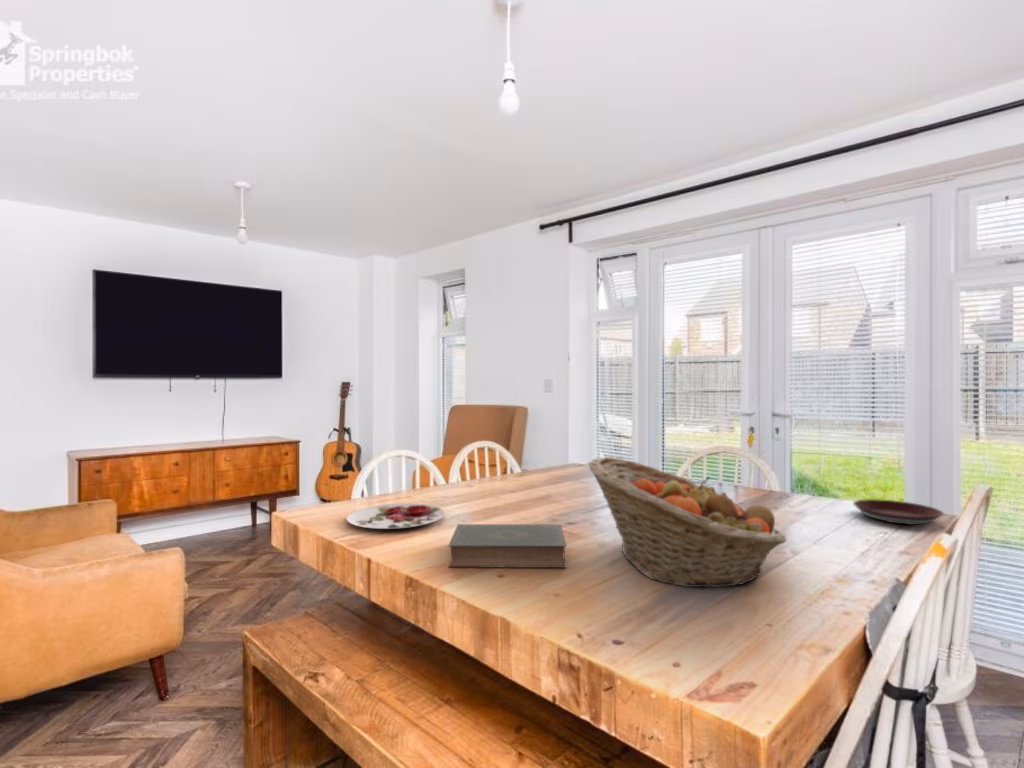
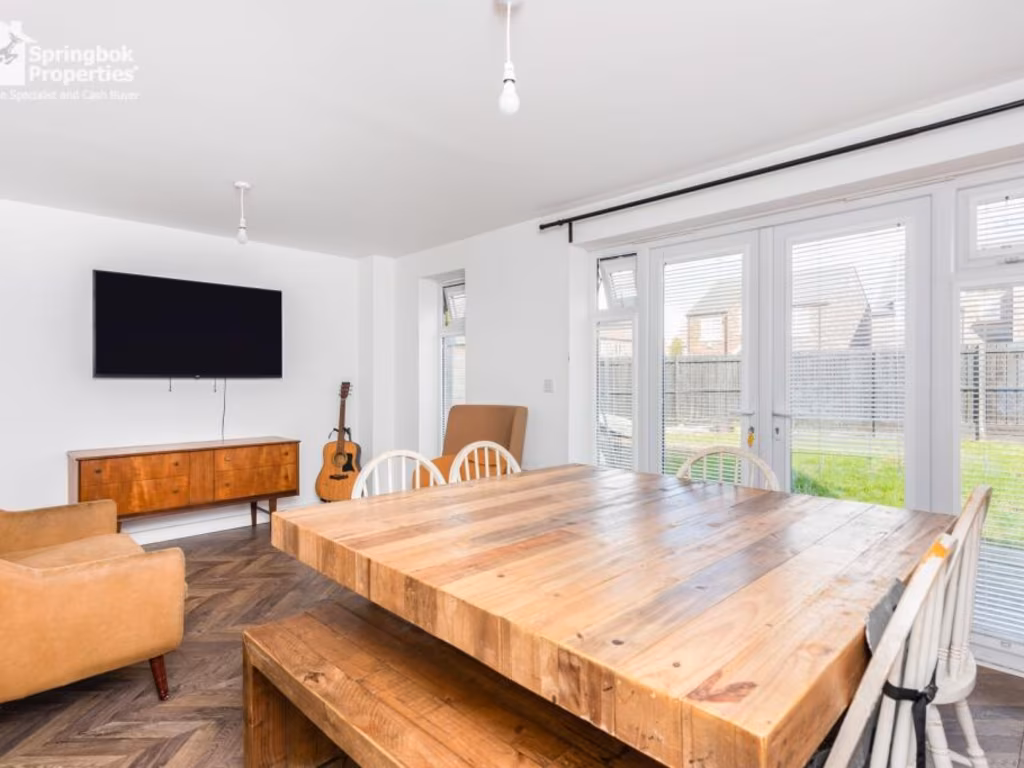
- plate (396, 514)
- fruit basket (678, 511)
- plate (896, 512)
- book (508, 543)
